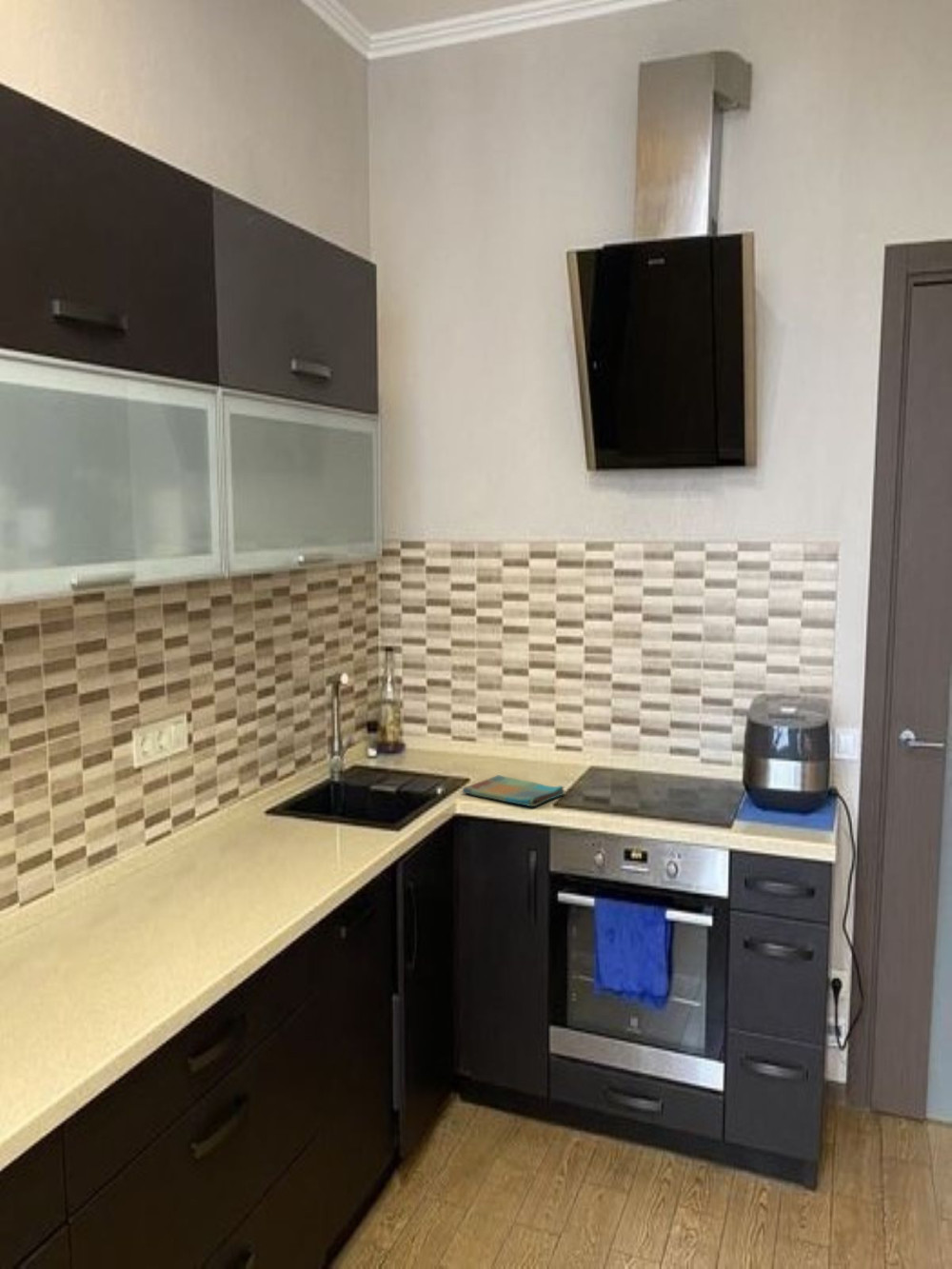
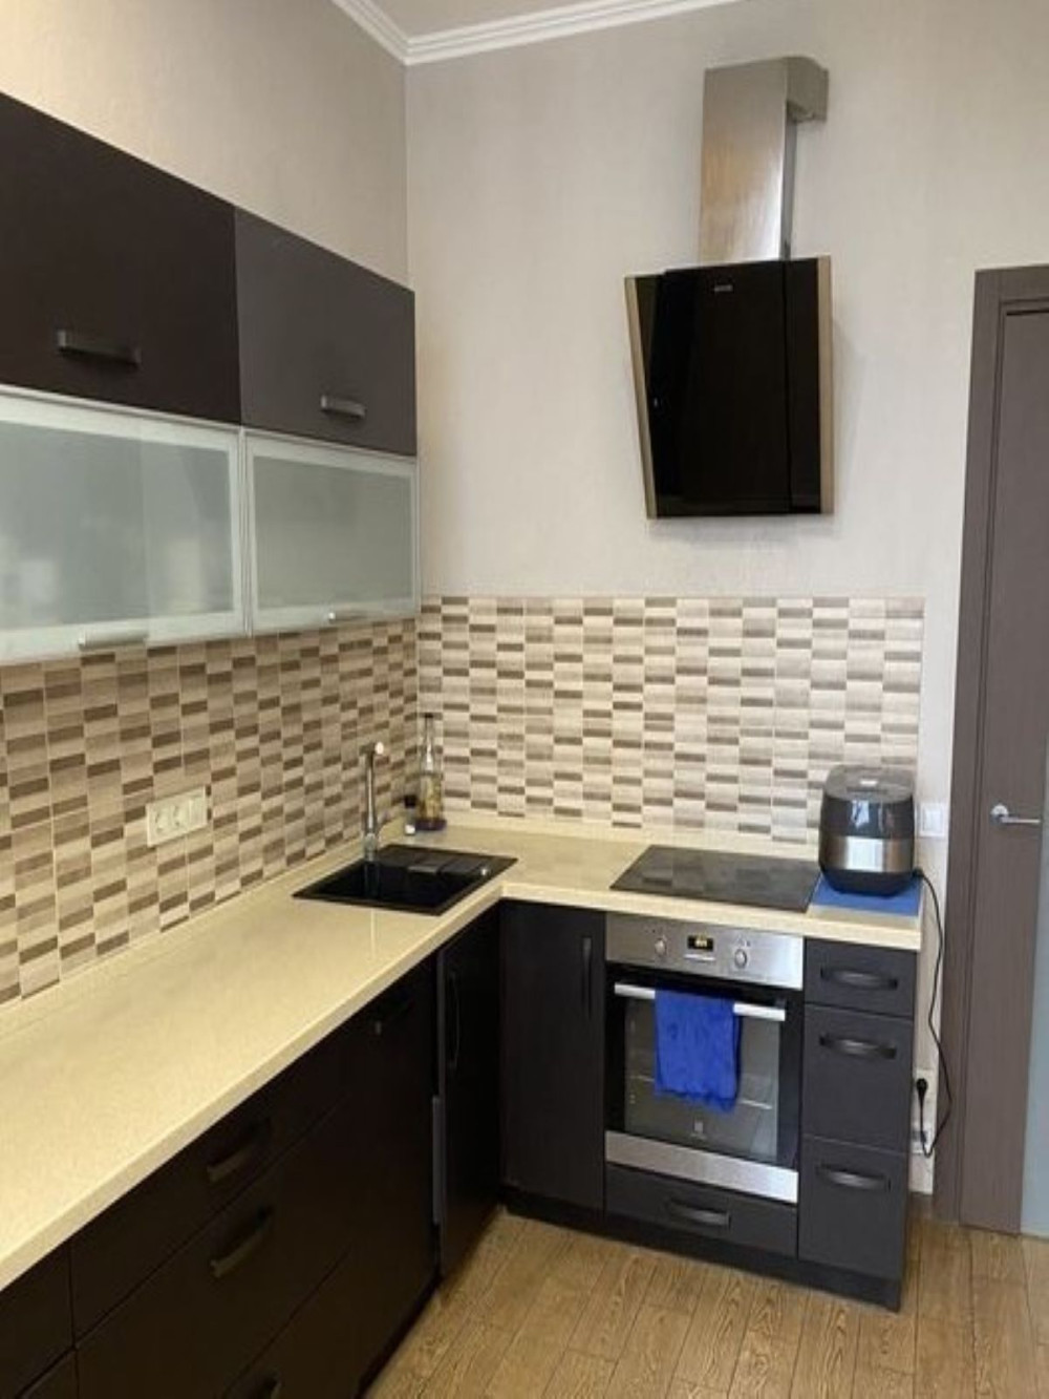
- dish towel (513, 789)
